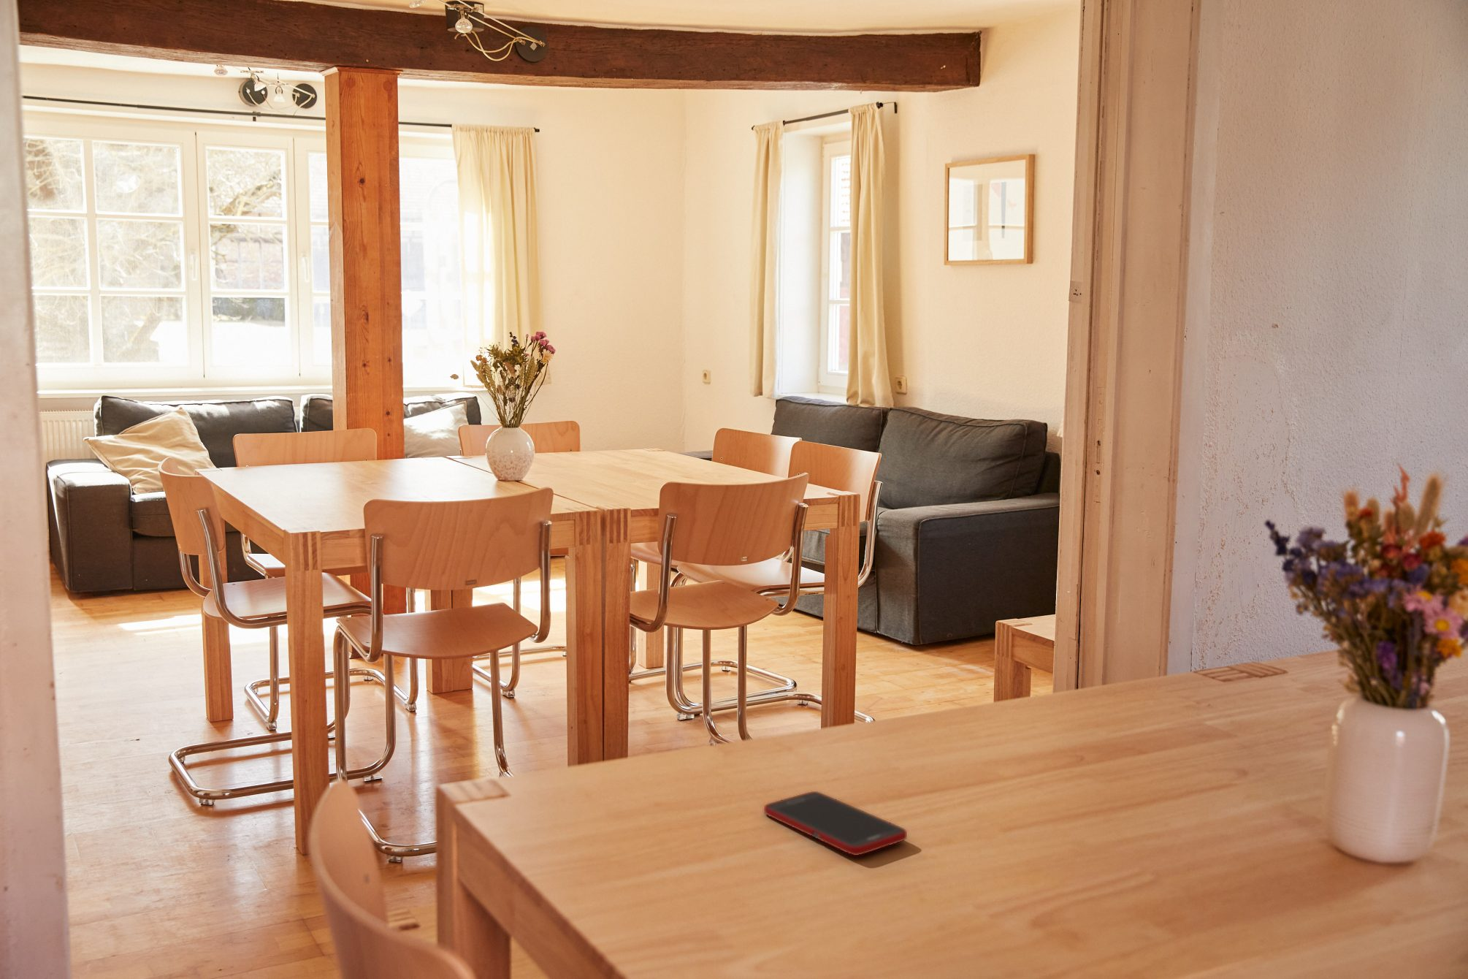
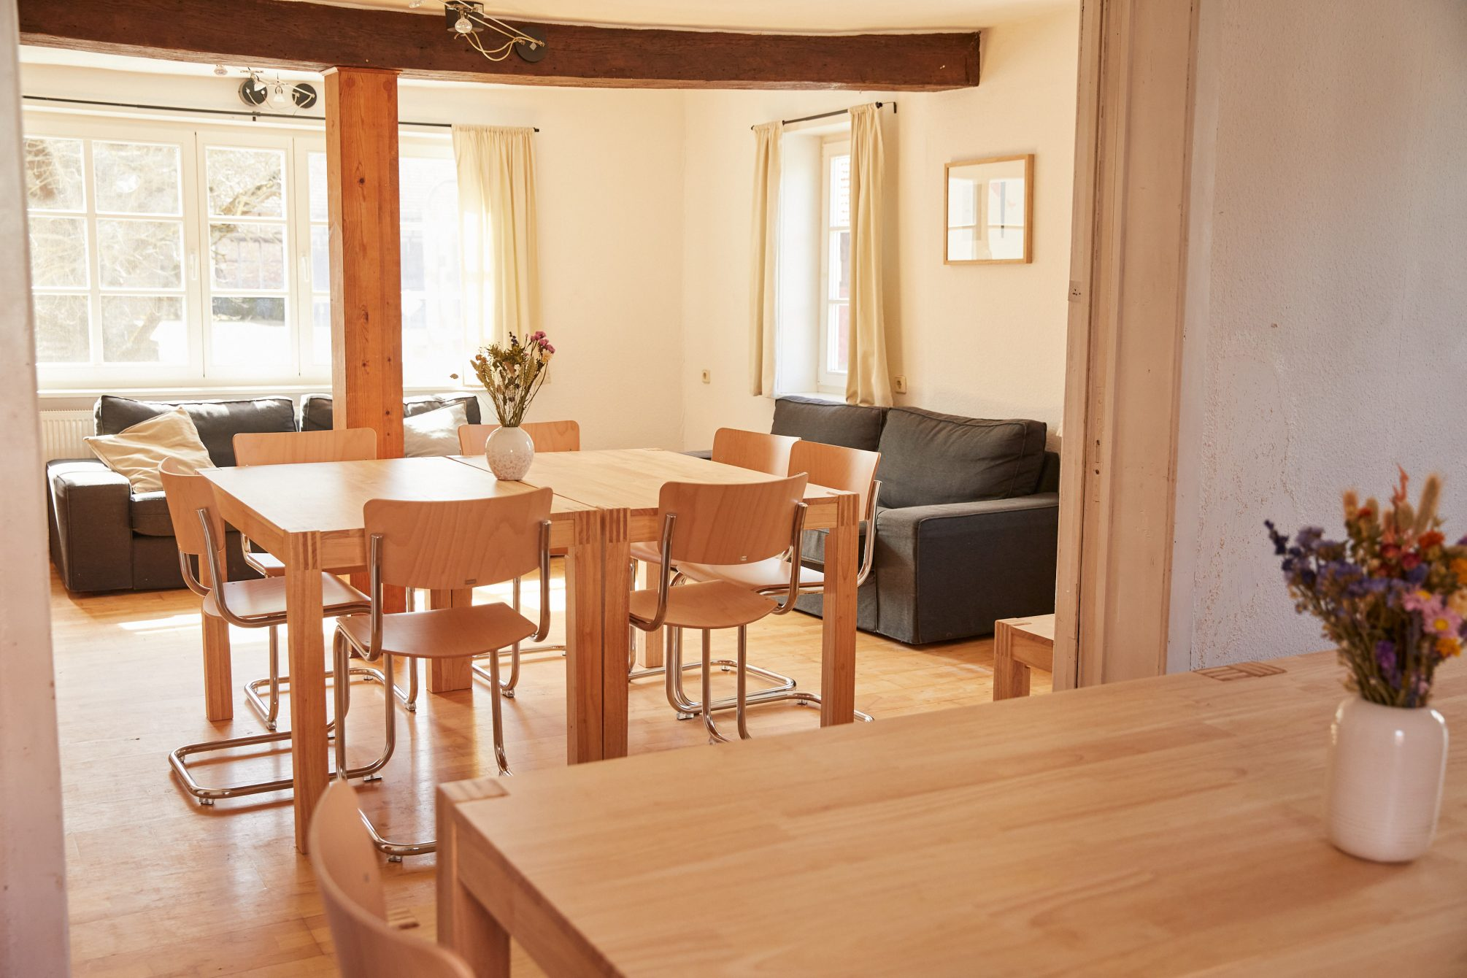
- cell phone (833, 822)
